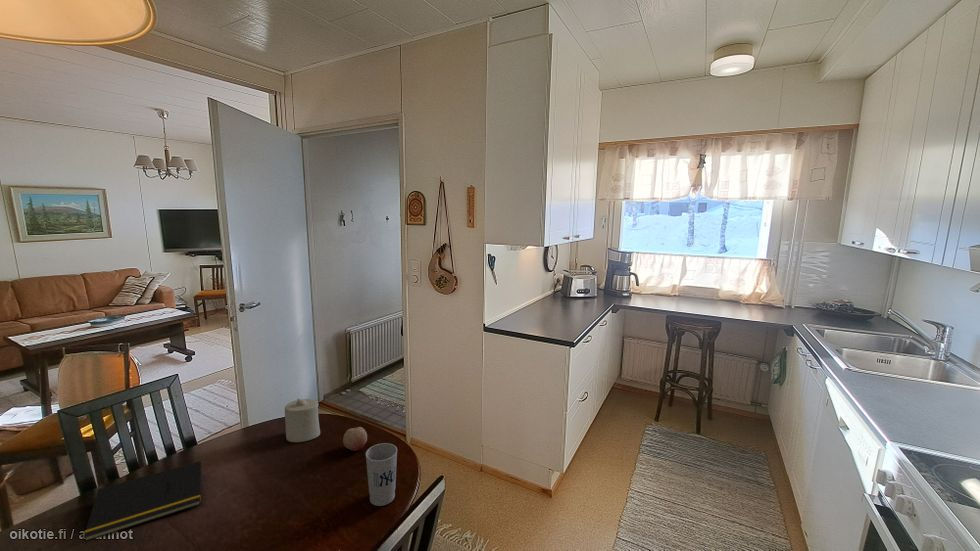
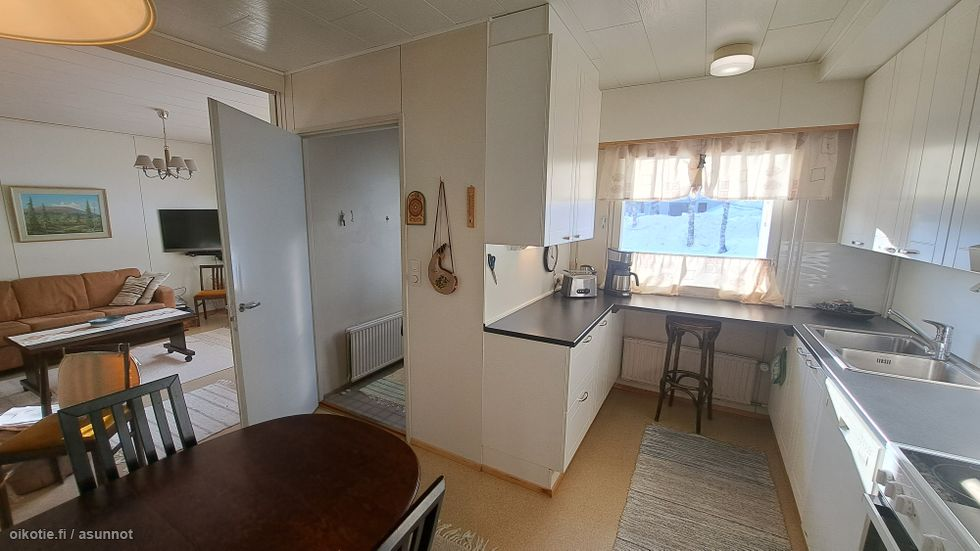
- notepad (149, 496)
- cup (382, 474)
- fruit (355, 438)
- candle (302, 416)
